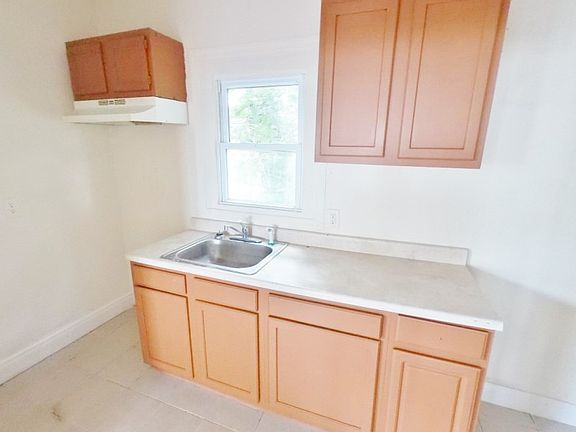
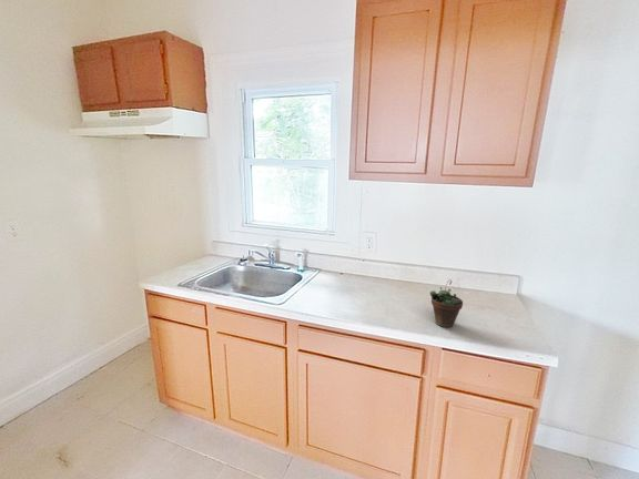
+ succulent plant (446, 302)
